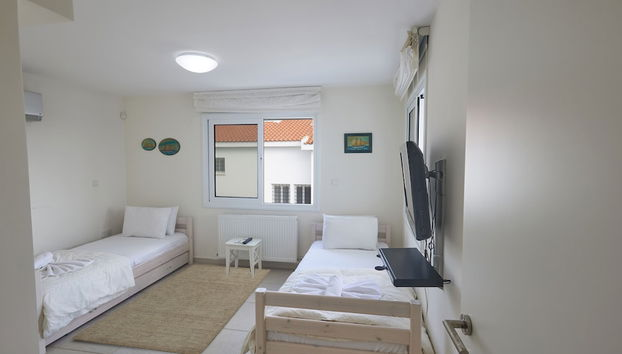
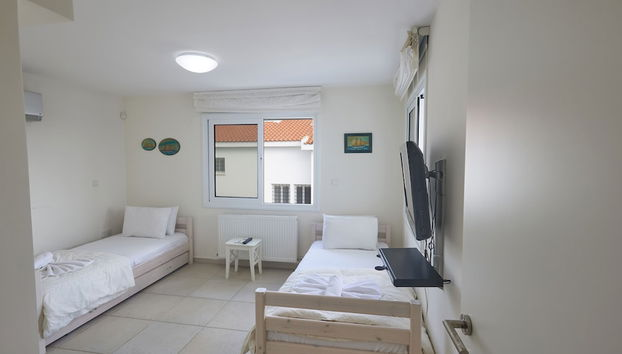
- rug (195, 295)
